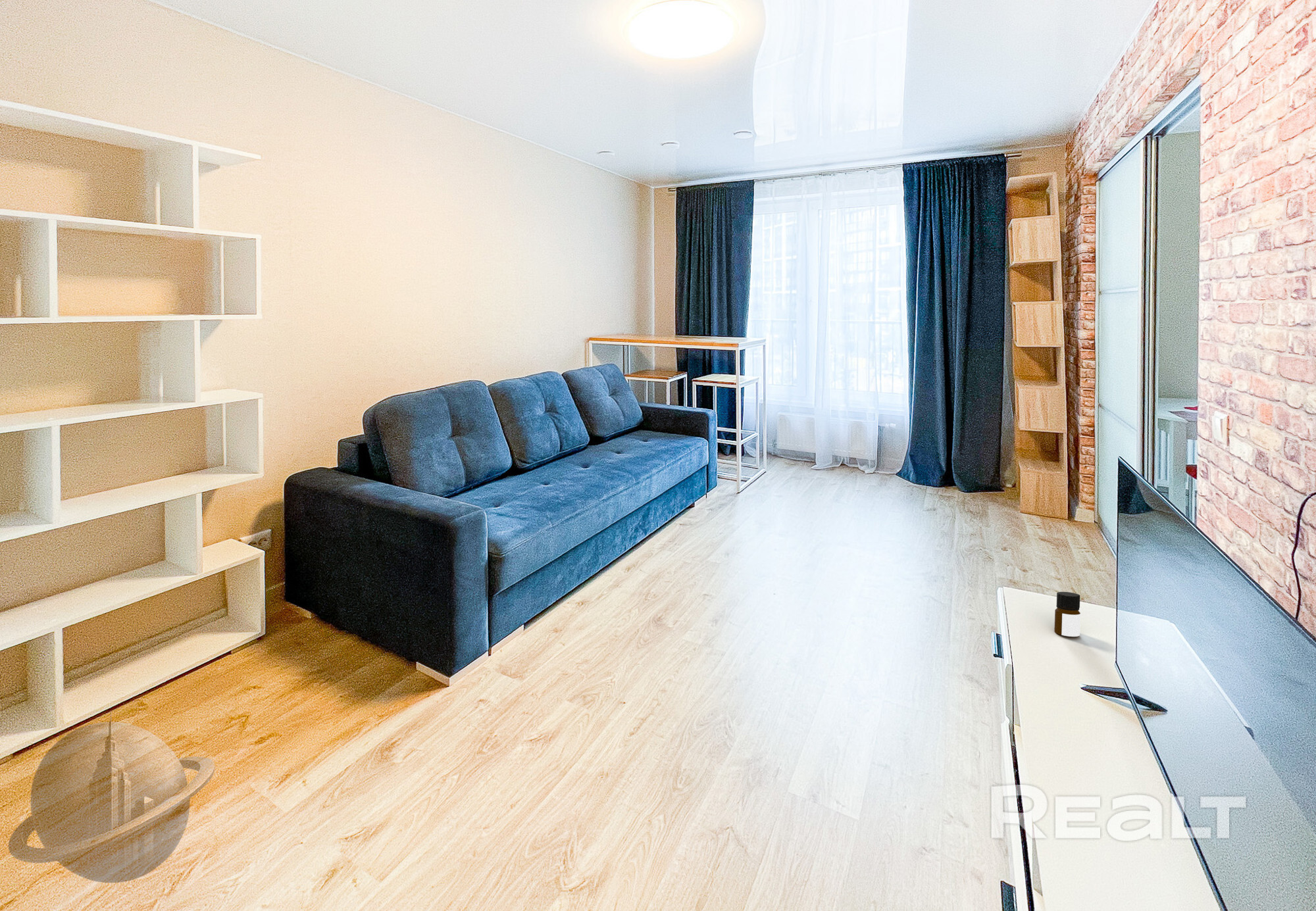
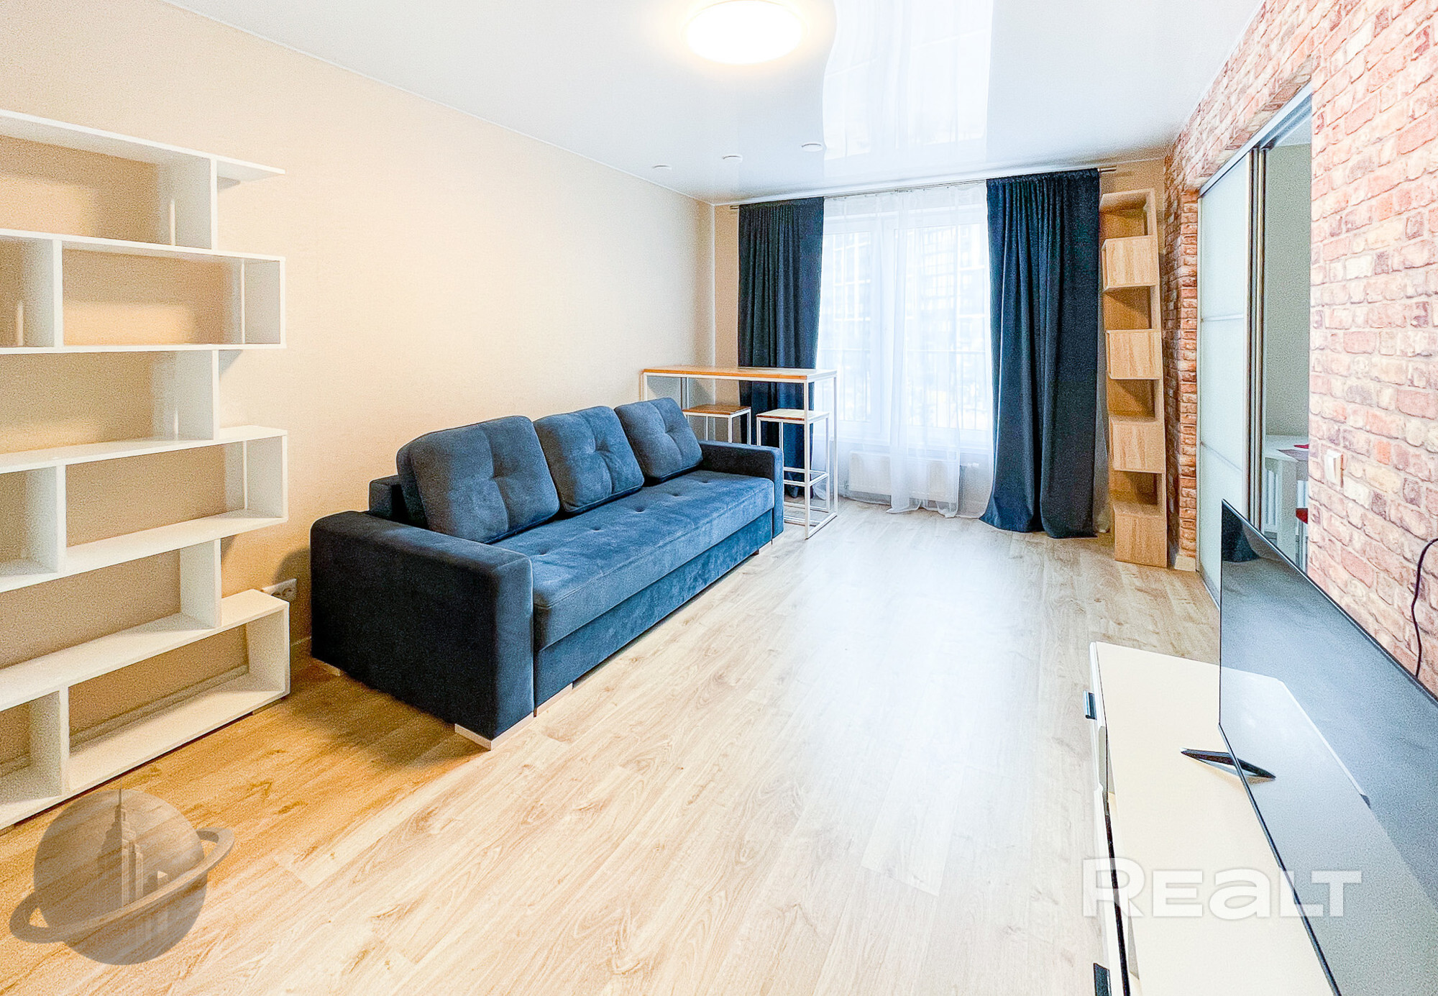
- bottle (1067, 613)
